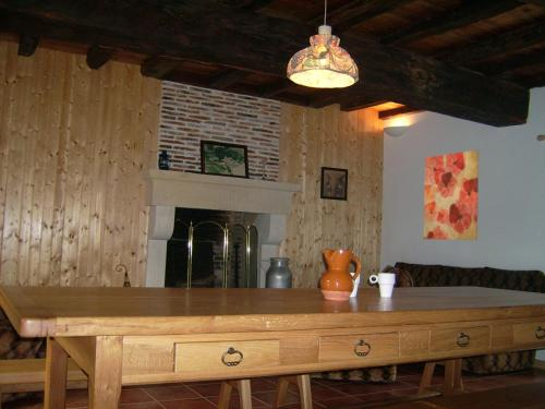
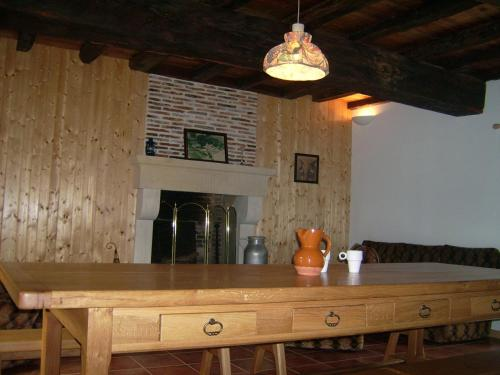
- wall art (449, 196)
